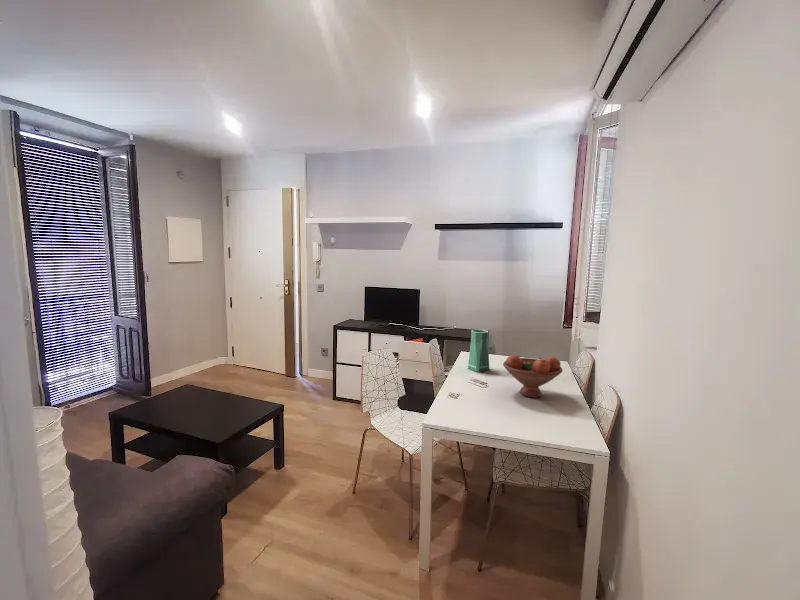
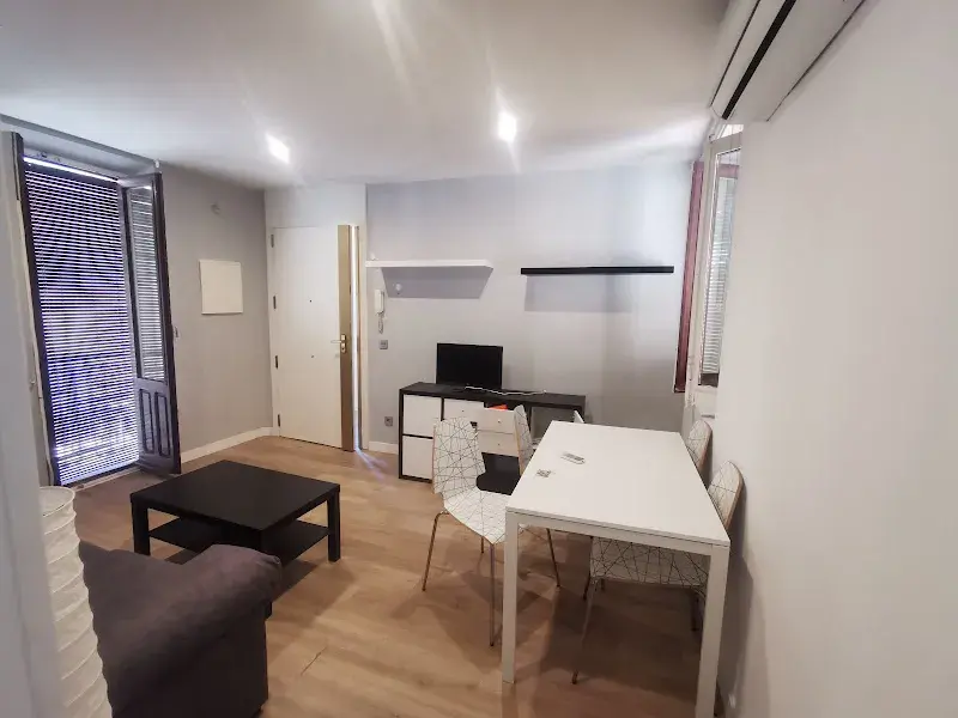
- vase (479, 349)
- fruit bowl (531, 374)
